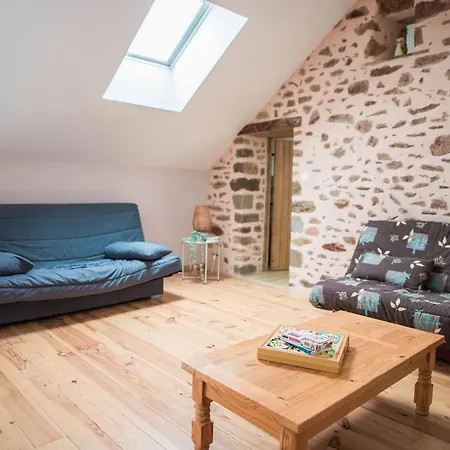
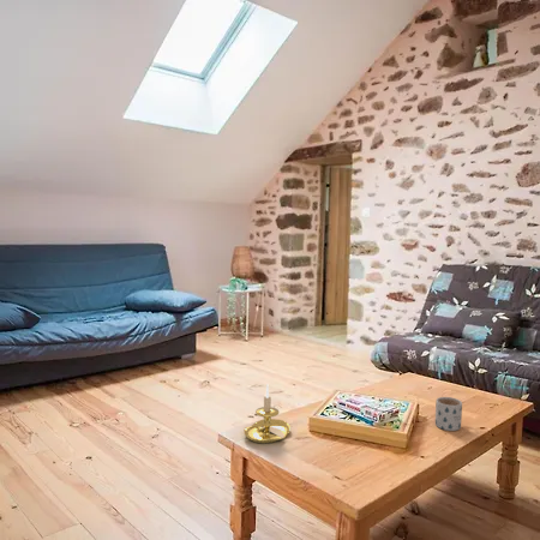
+ candle holder (264, 410)
+ mug (451, 412)
